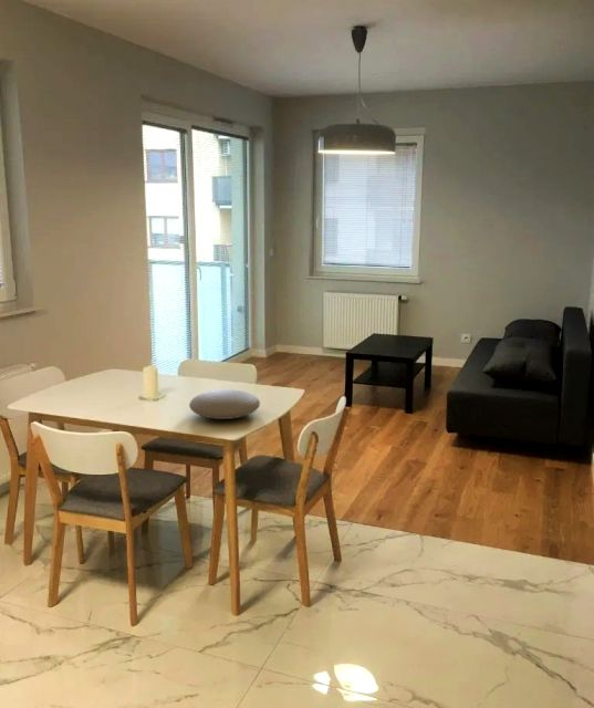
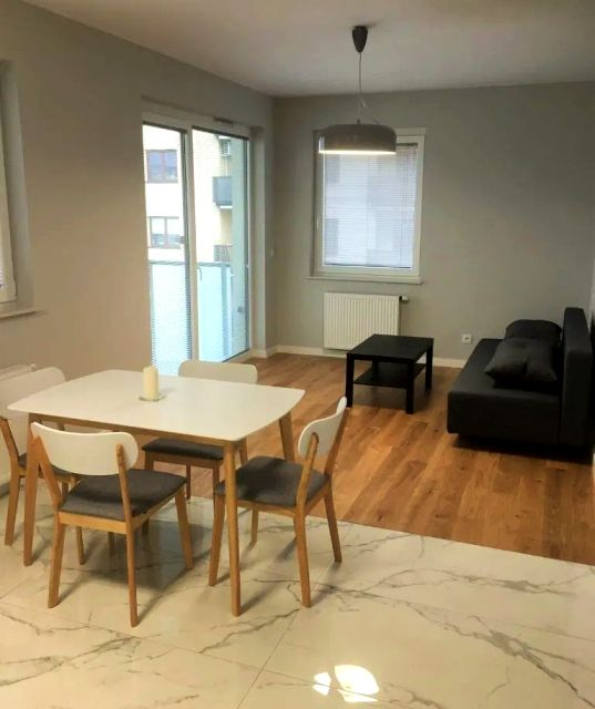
- plate (225, 404)
